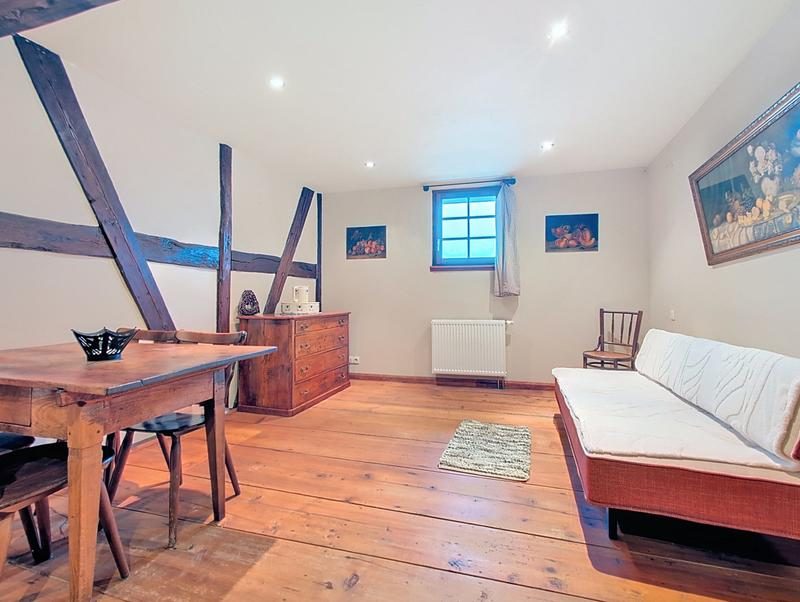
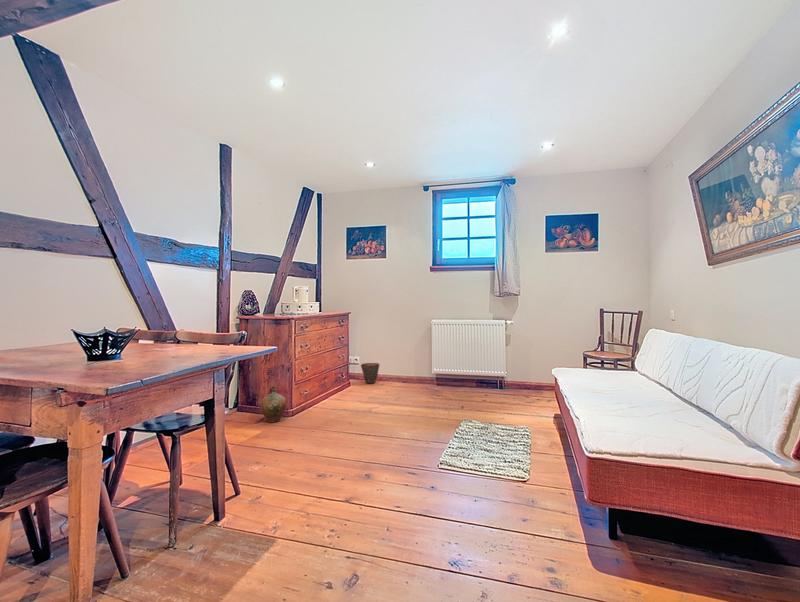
+ ceramic jug (273, 403)
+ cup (370, 373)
